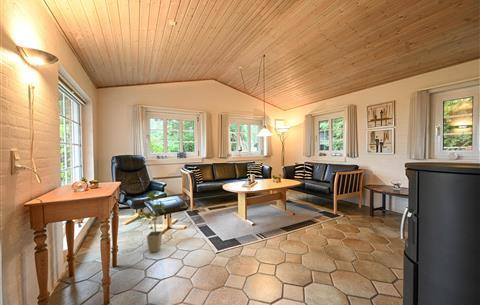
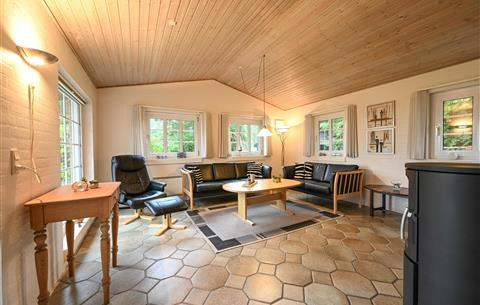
- house plant (150, 222)
